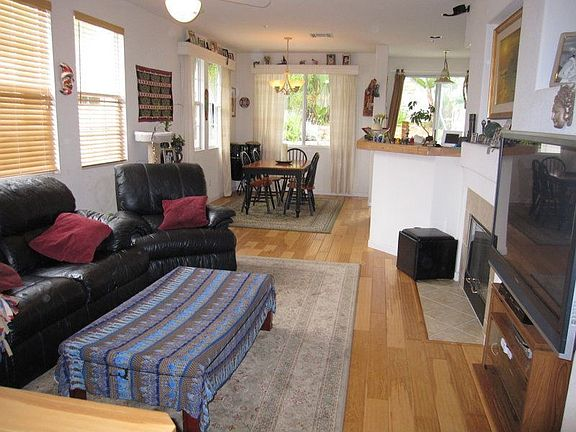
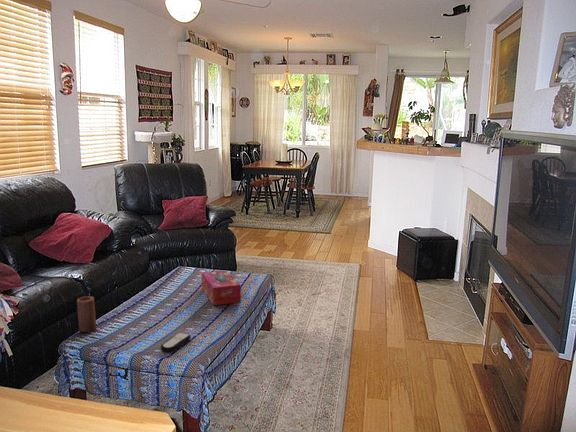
+ tissue box (220, 286)
+ remote control (175, 341)
+ candle (86, 314)
